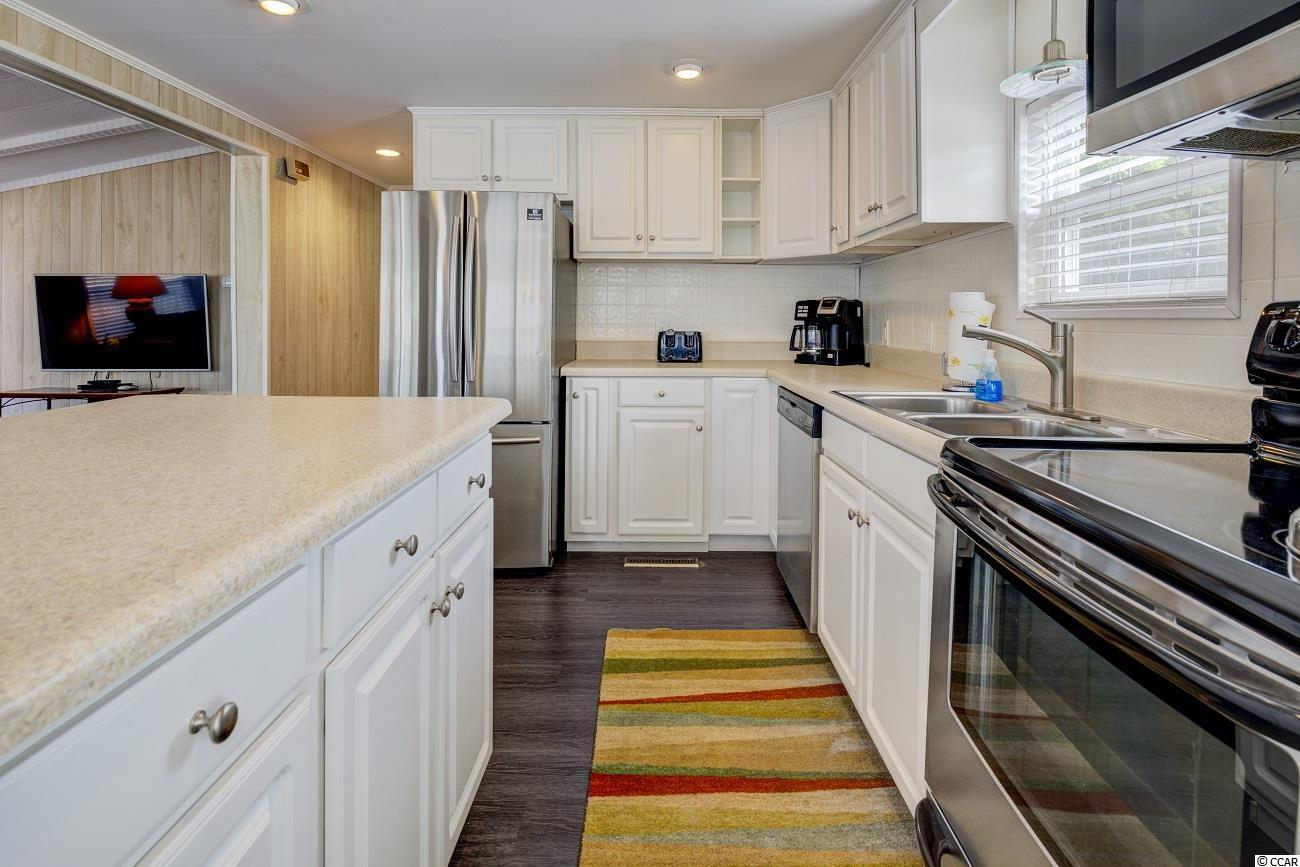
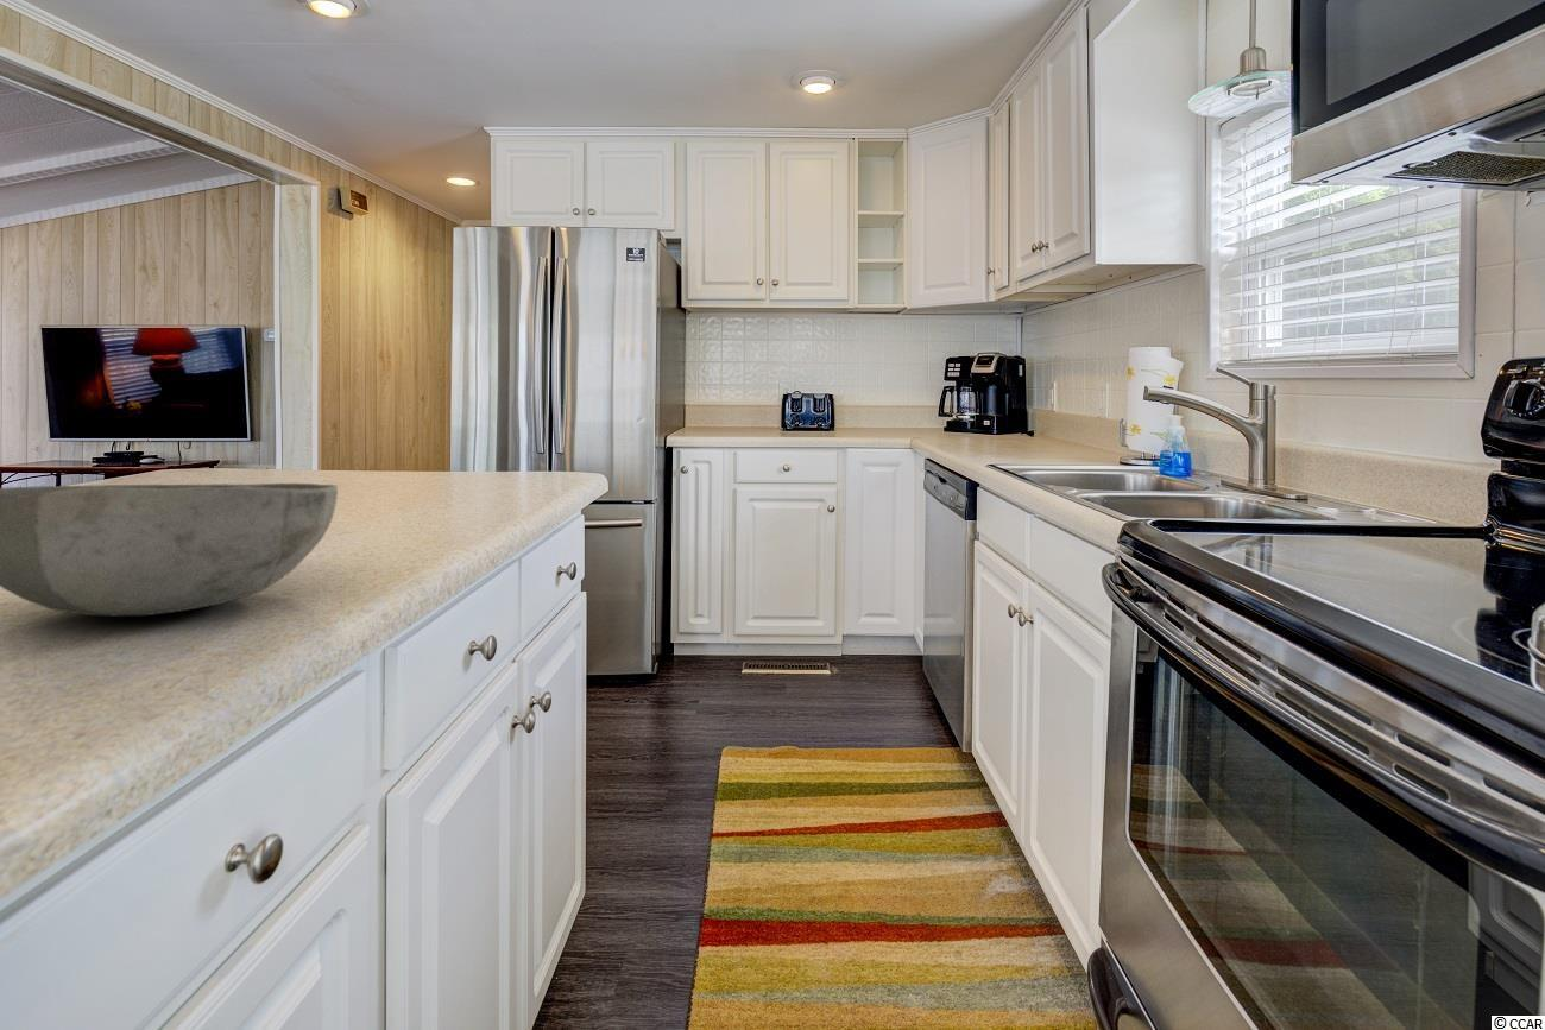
+ bowl (164, 545)
